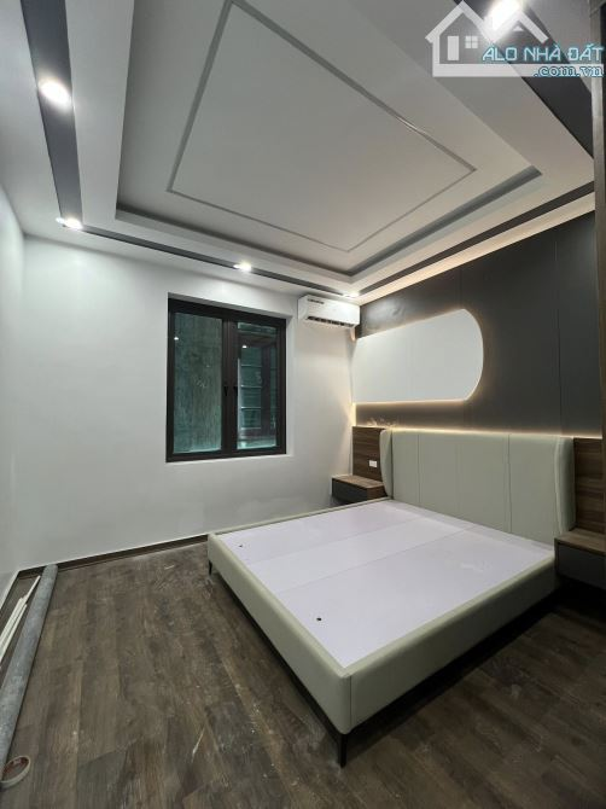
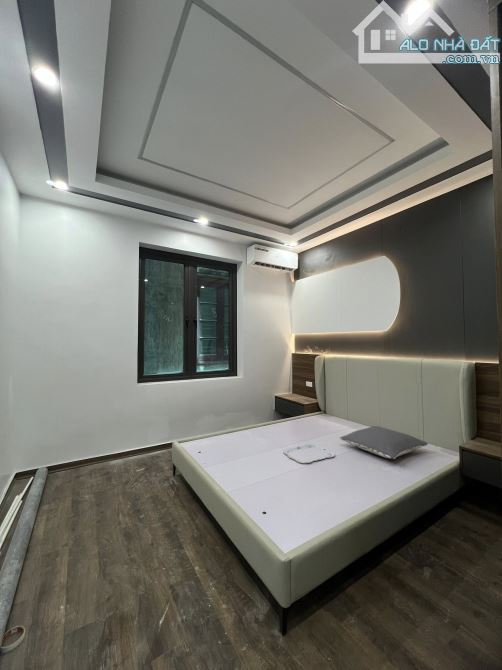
+ pillow (382, 440)
+ serving tray (306, 448)
